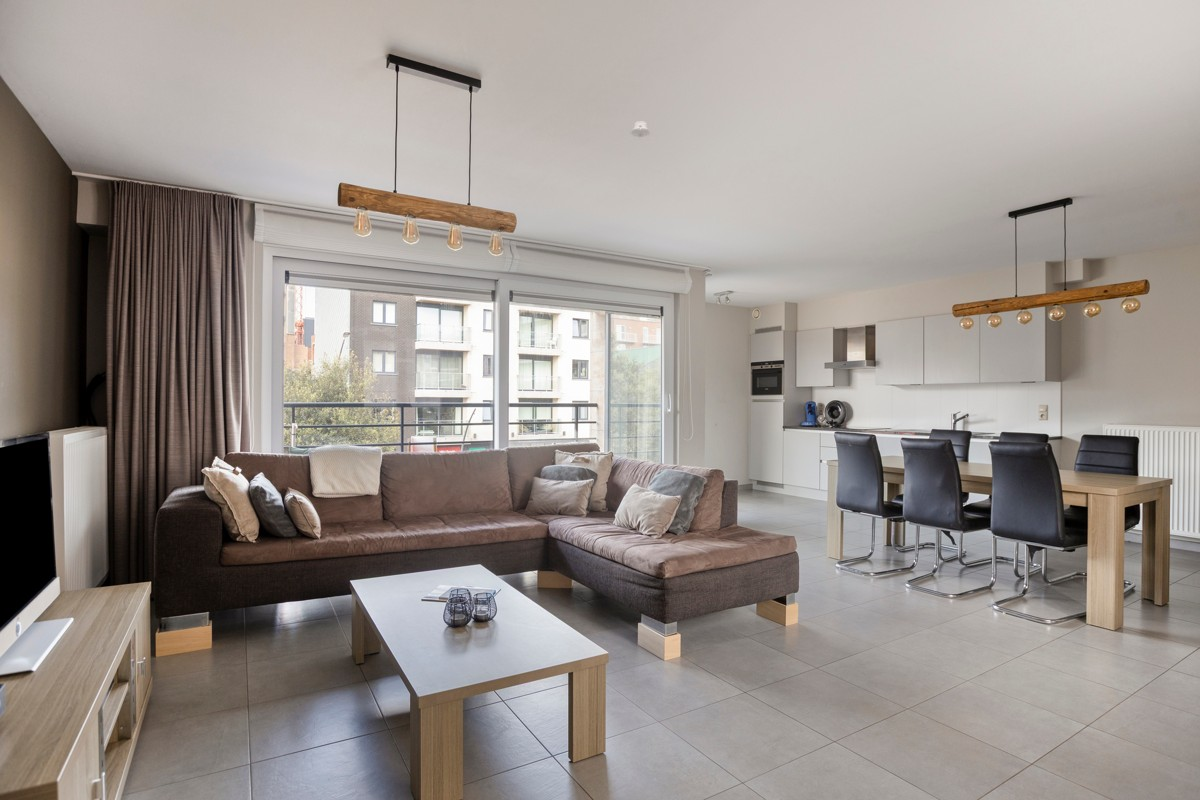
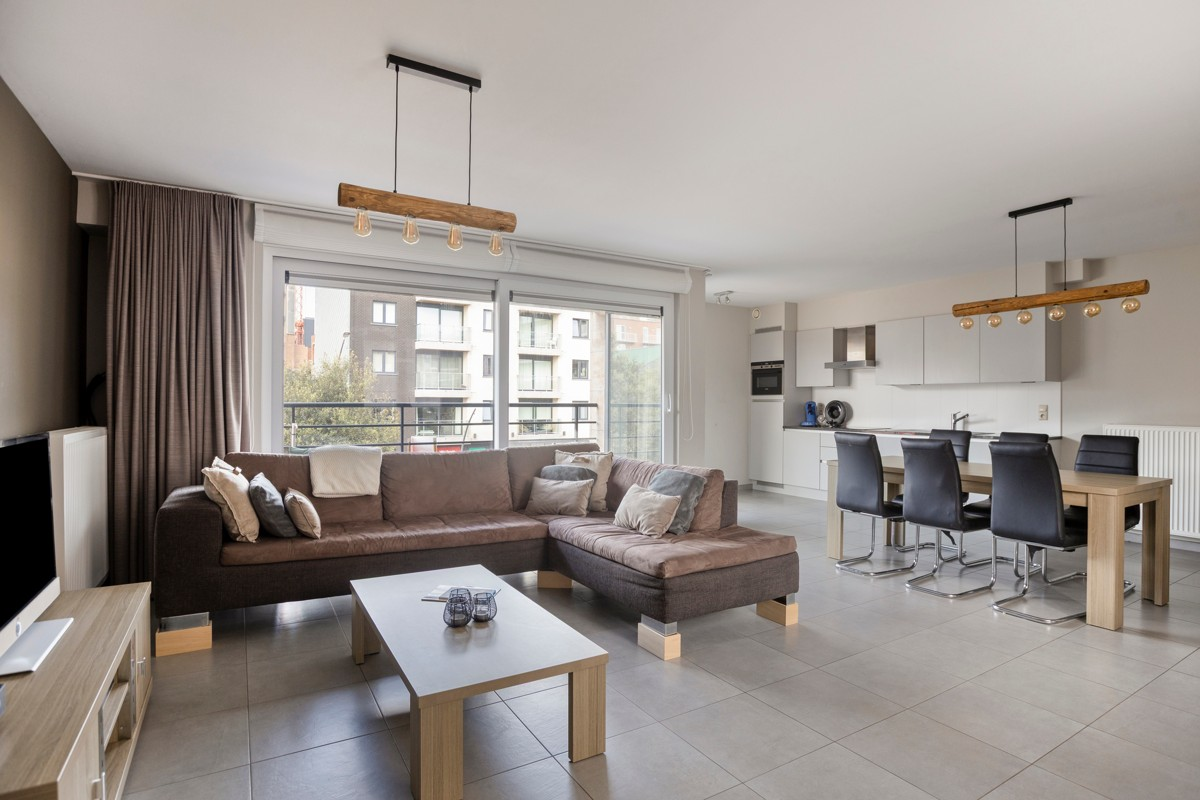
- recessed light (640, 128)
